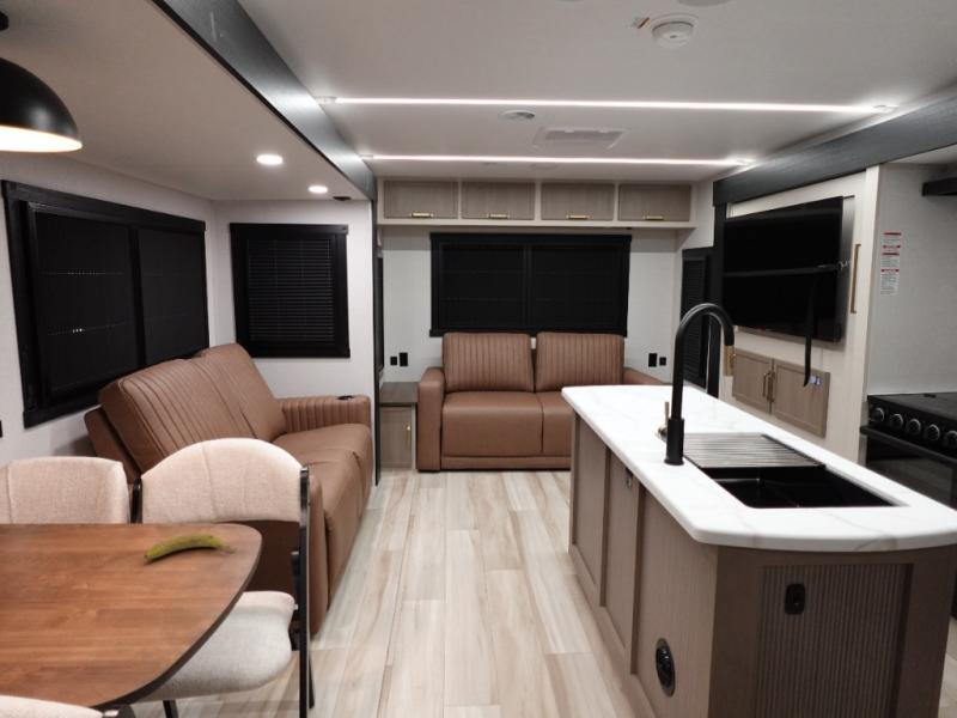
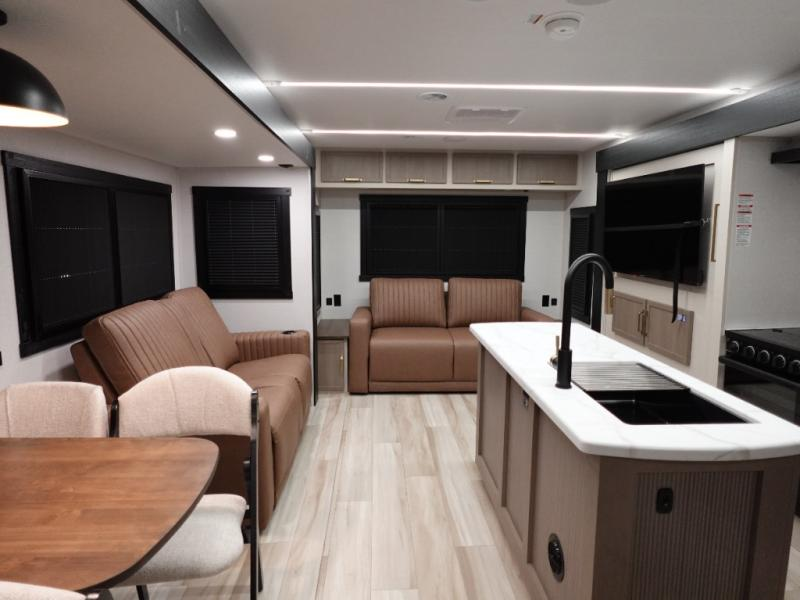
- fruit (190, 544)
